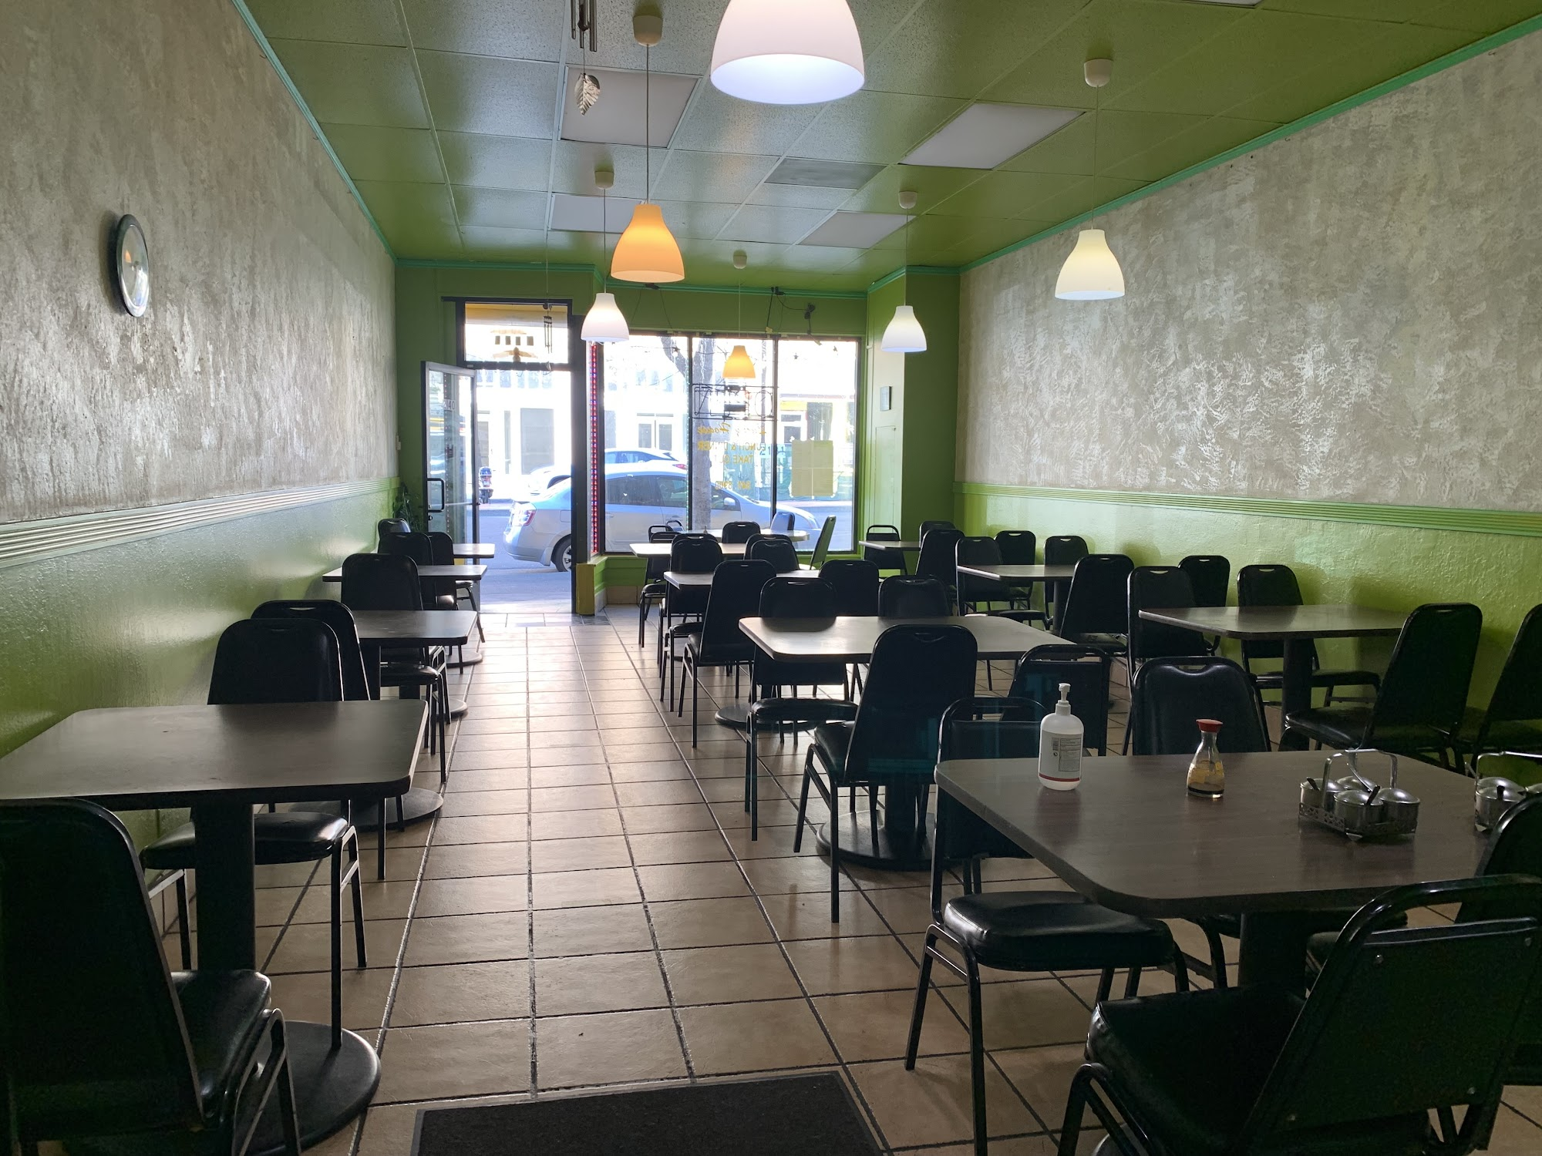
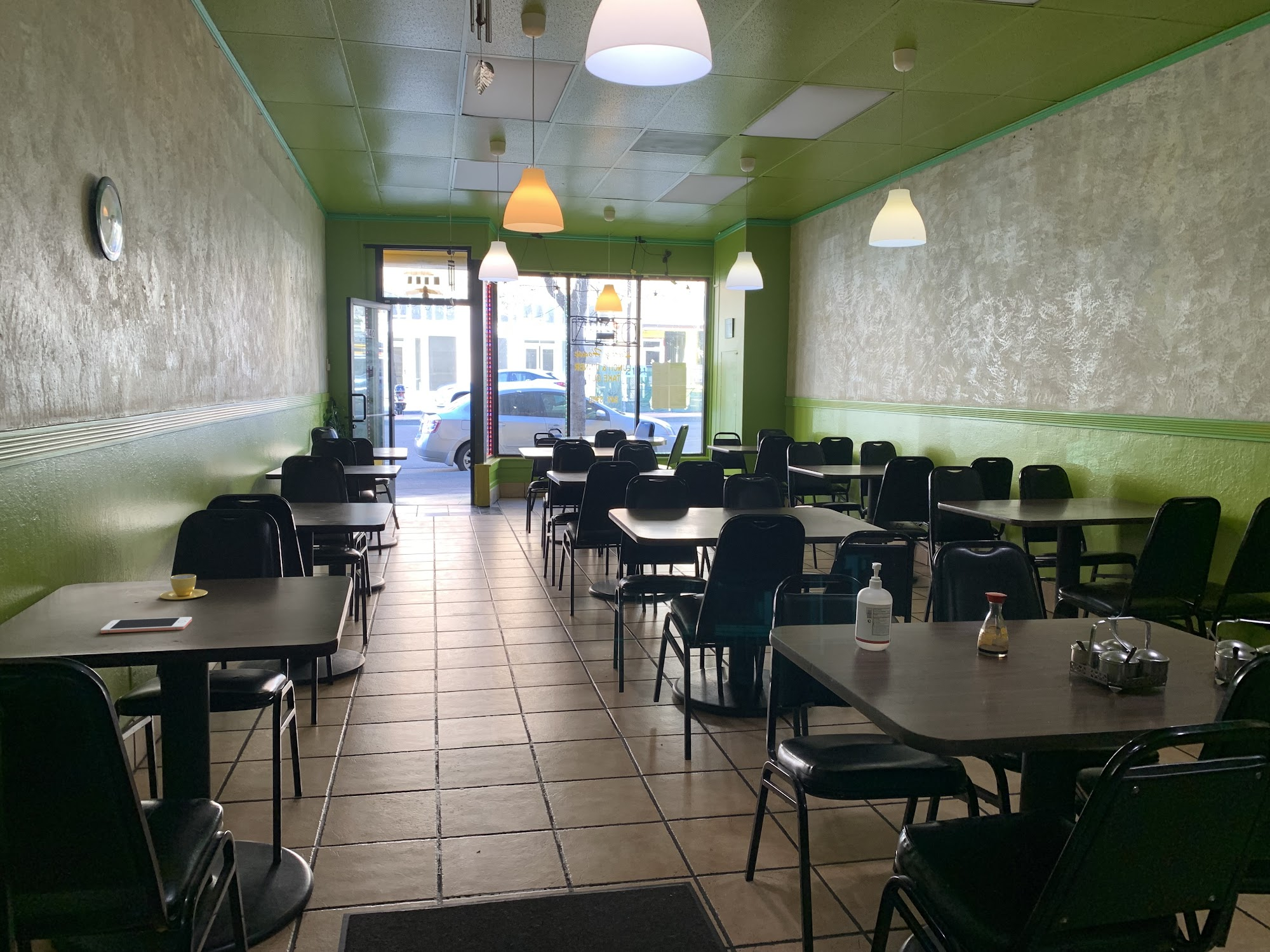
+ cup (183, 586)
+ cell phone (147, 625)
